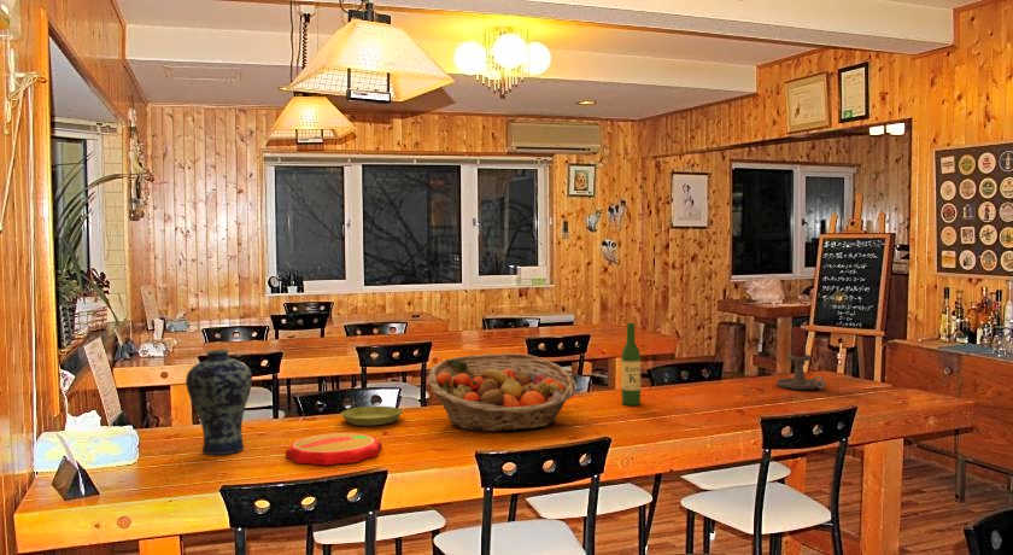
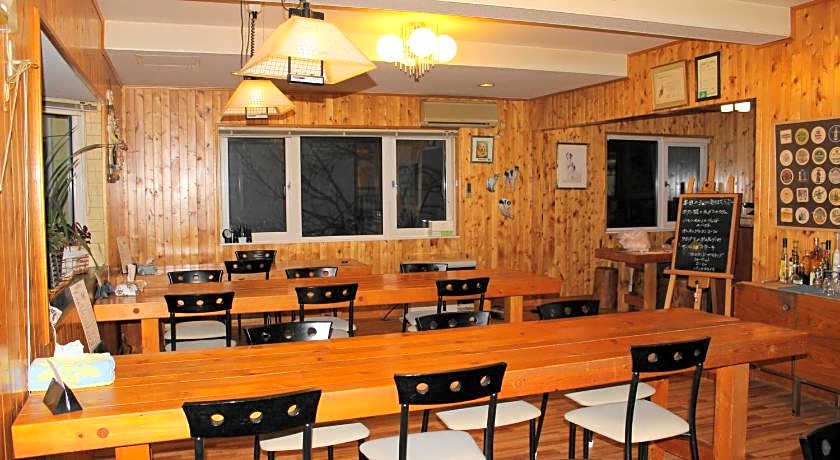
- candle holder (803, 357)
- wine bottle (631, 363)
- plate (334, 445)
- vase (219, 399)
- fruit basket (502, 391)
- saucer (371, 416)
